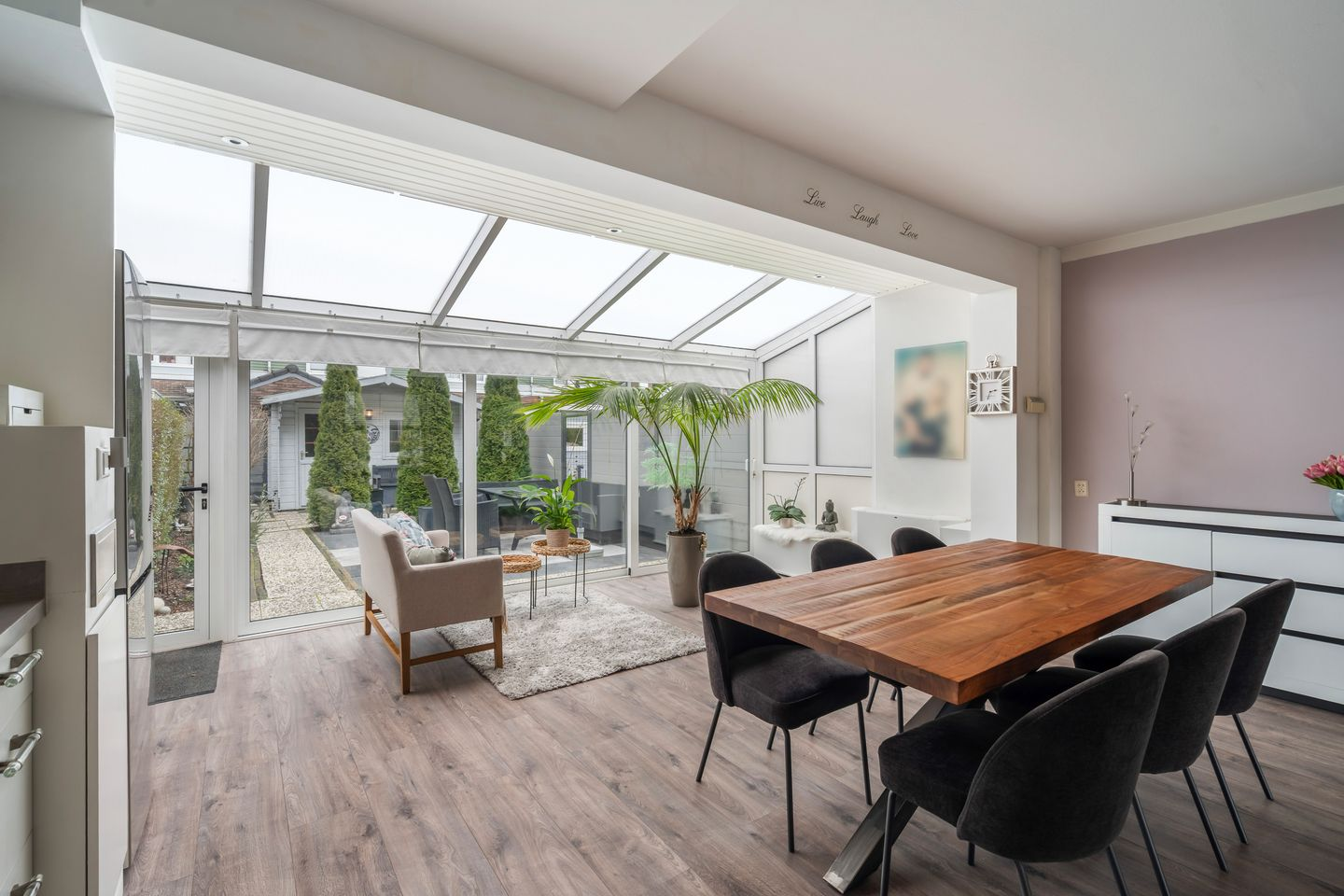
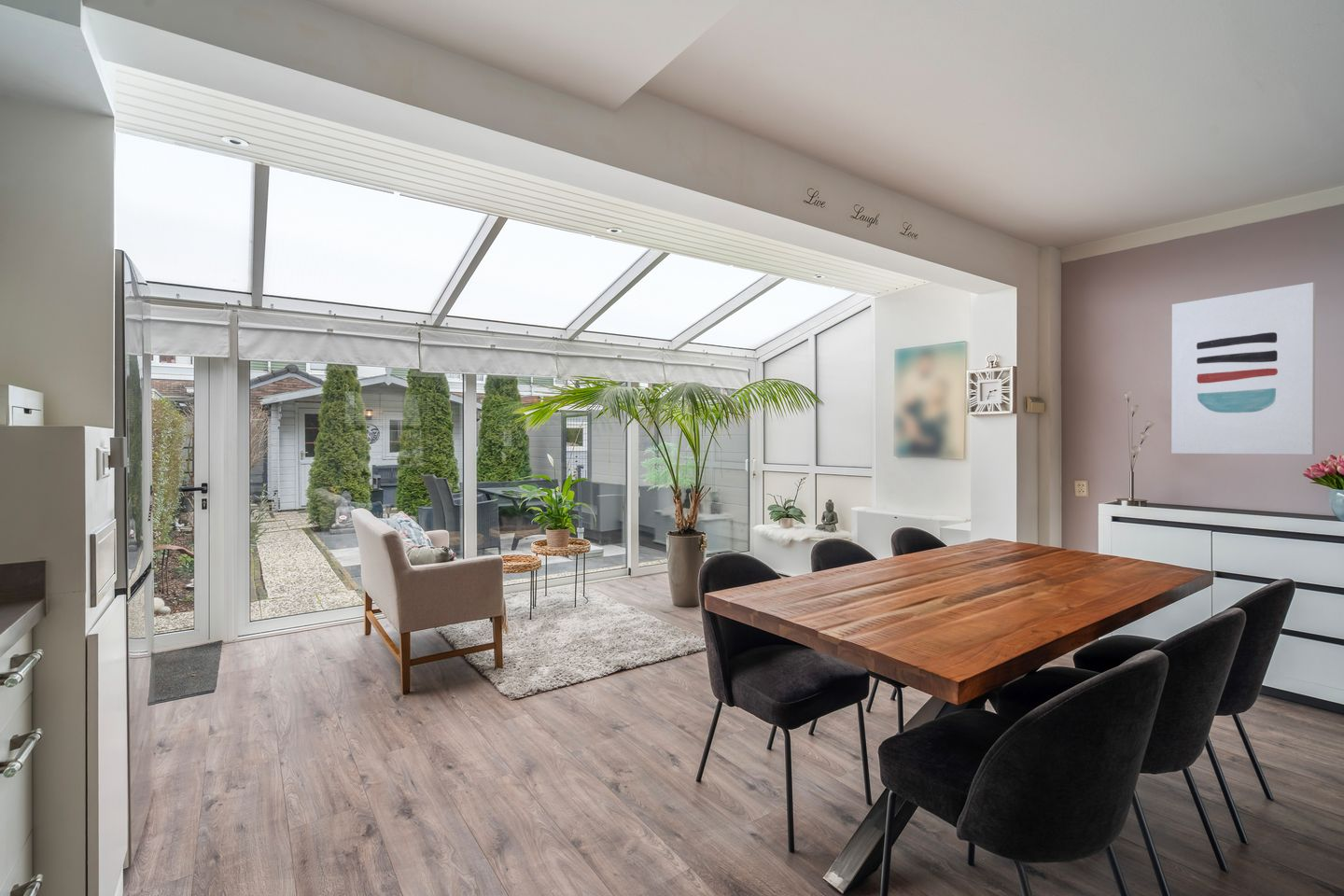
+ wall art (1238, 374)
